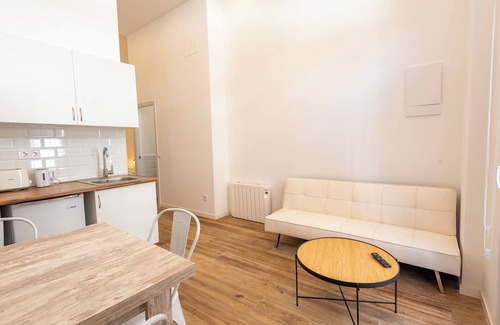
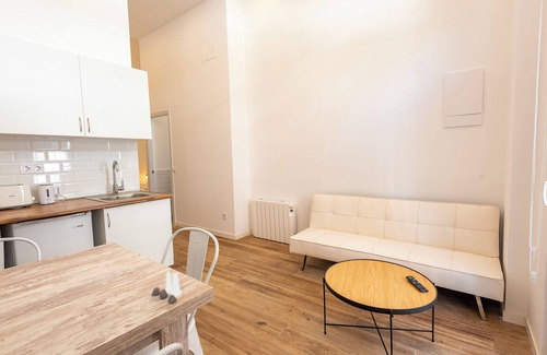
+ salt and pepper shaker set (167, 284)
